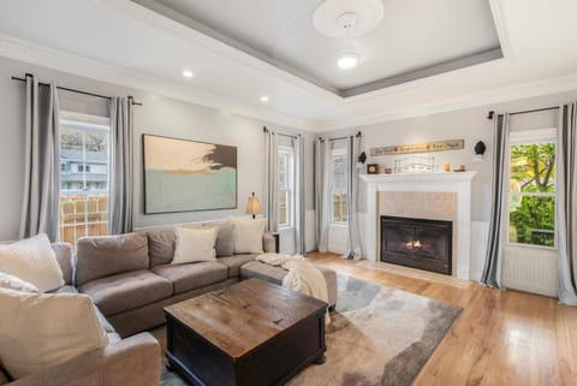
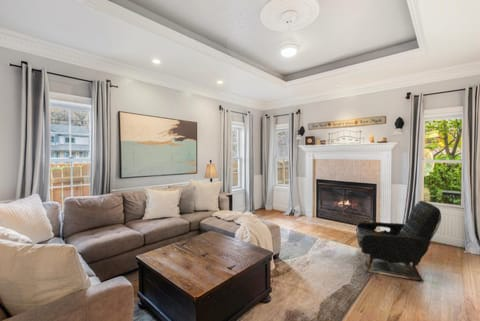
+ armchair (389, 233)
